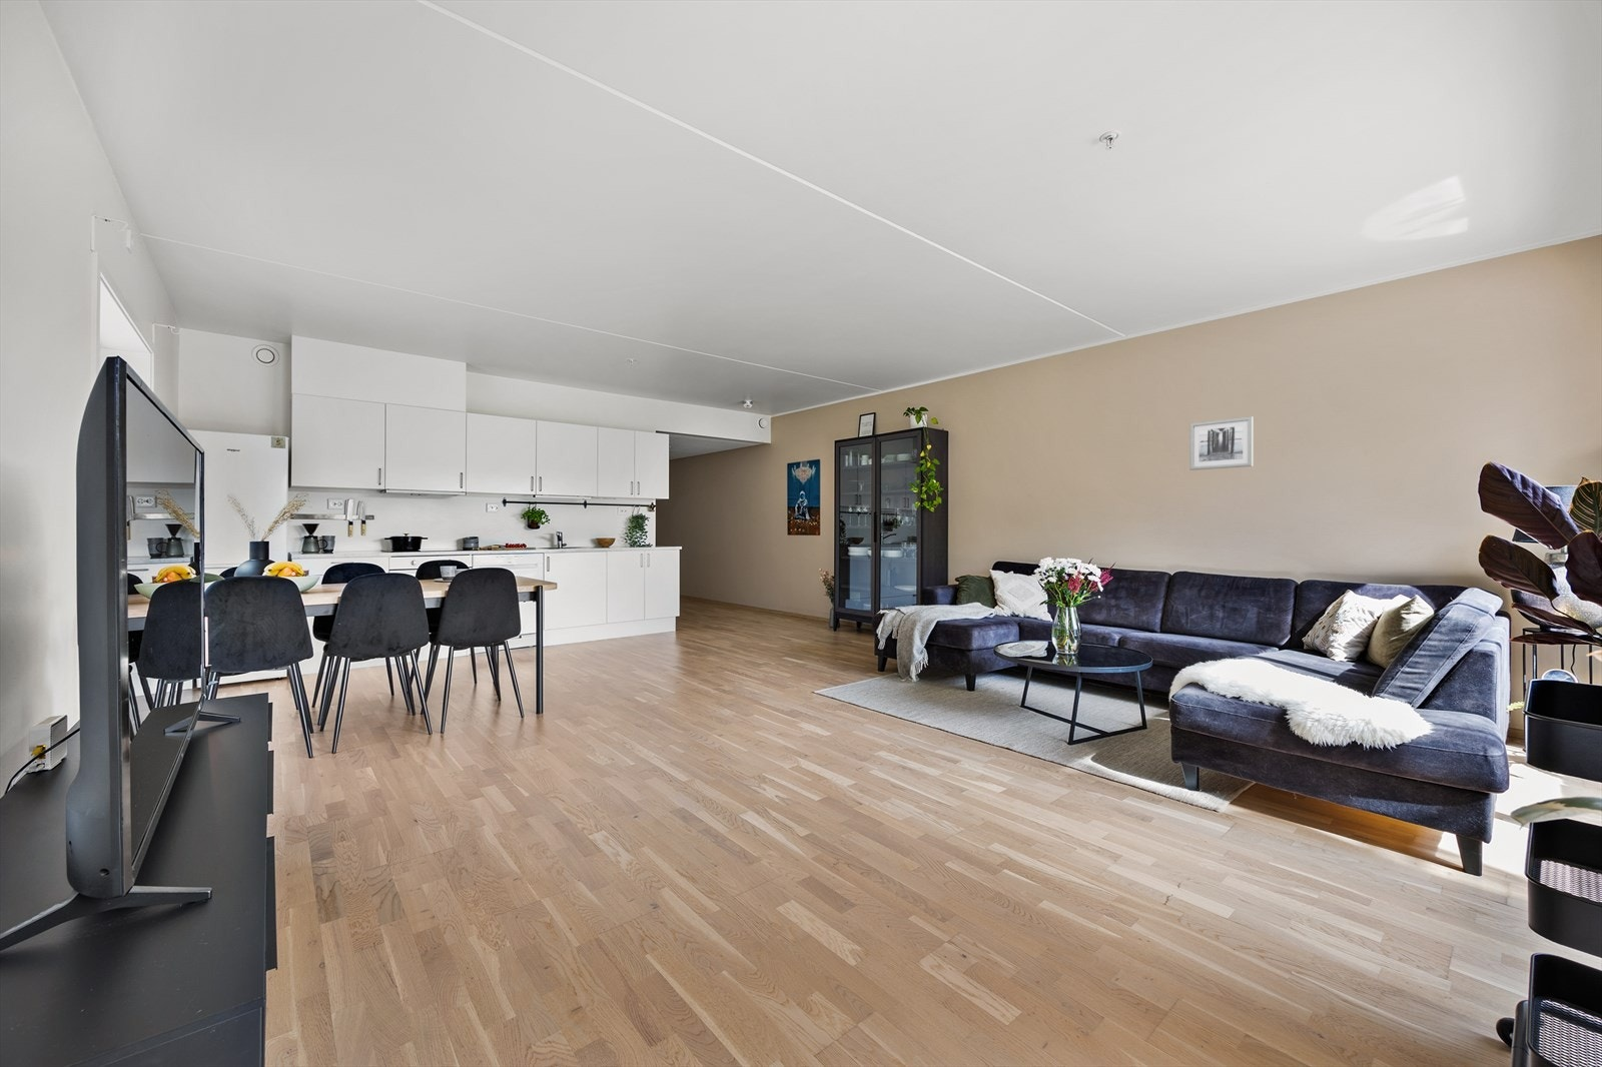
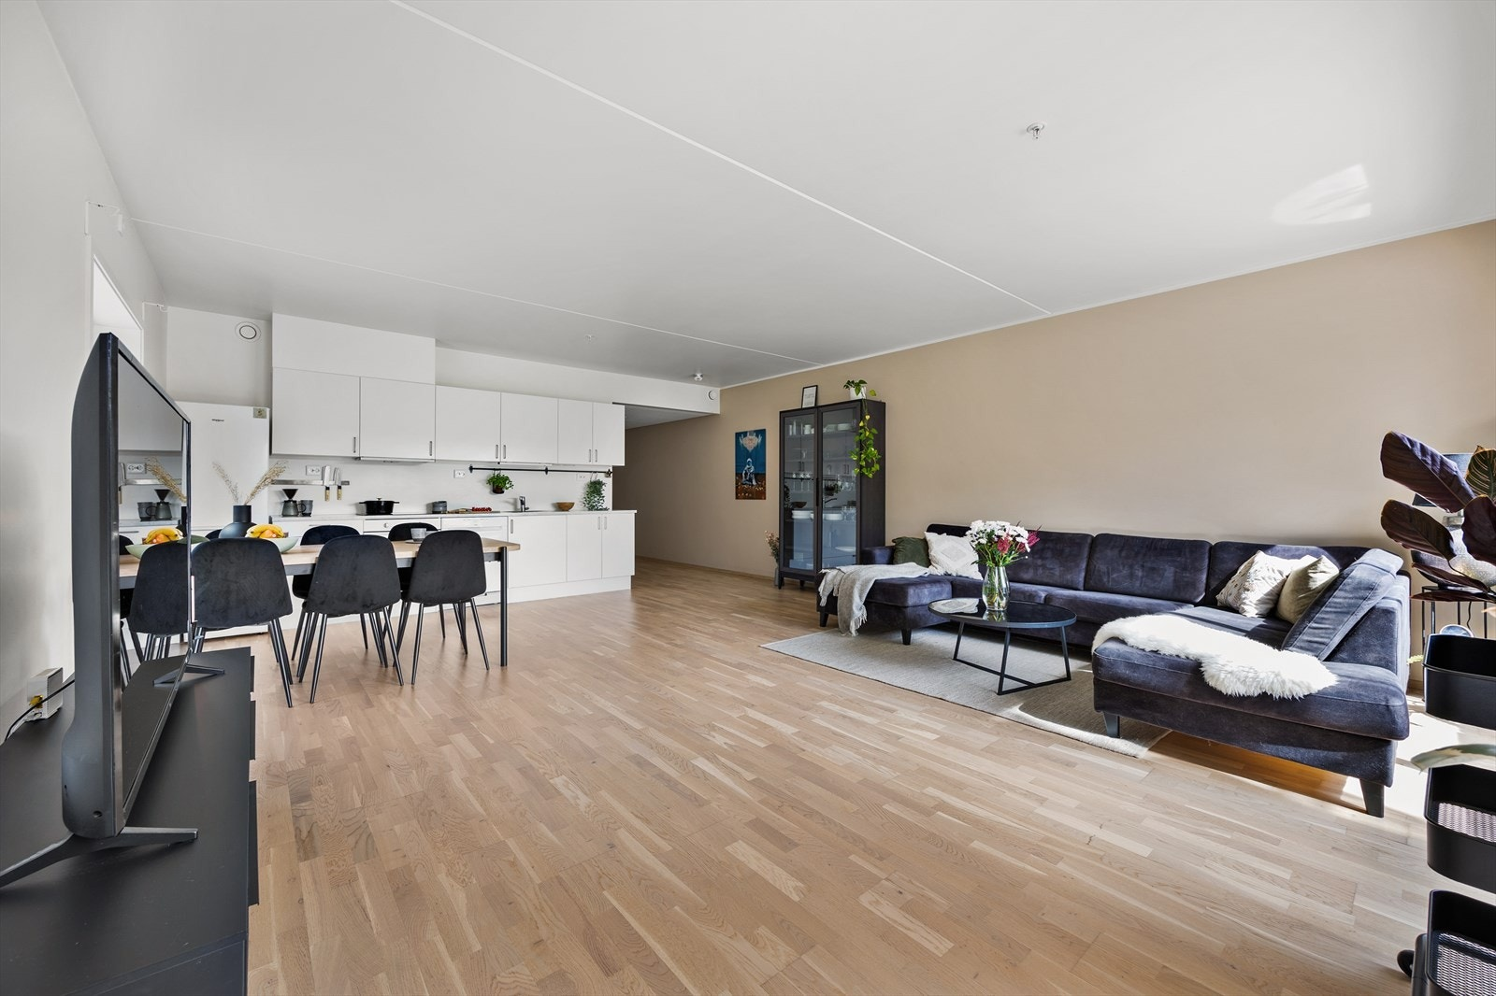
- wall art (1221, 443)
